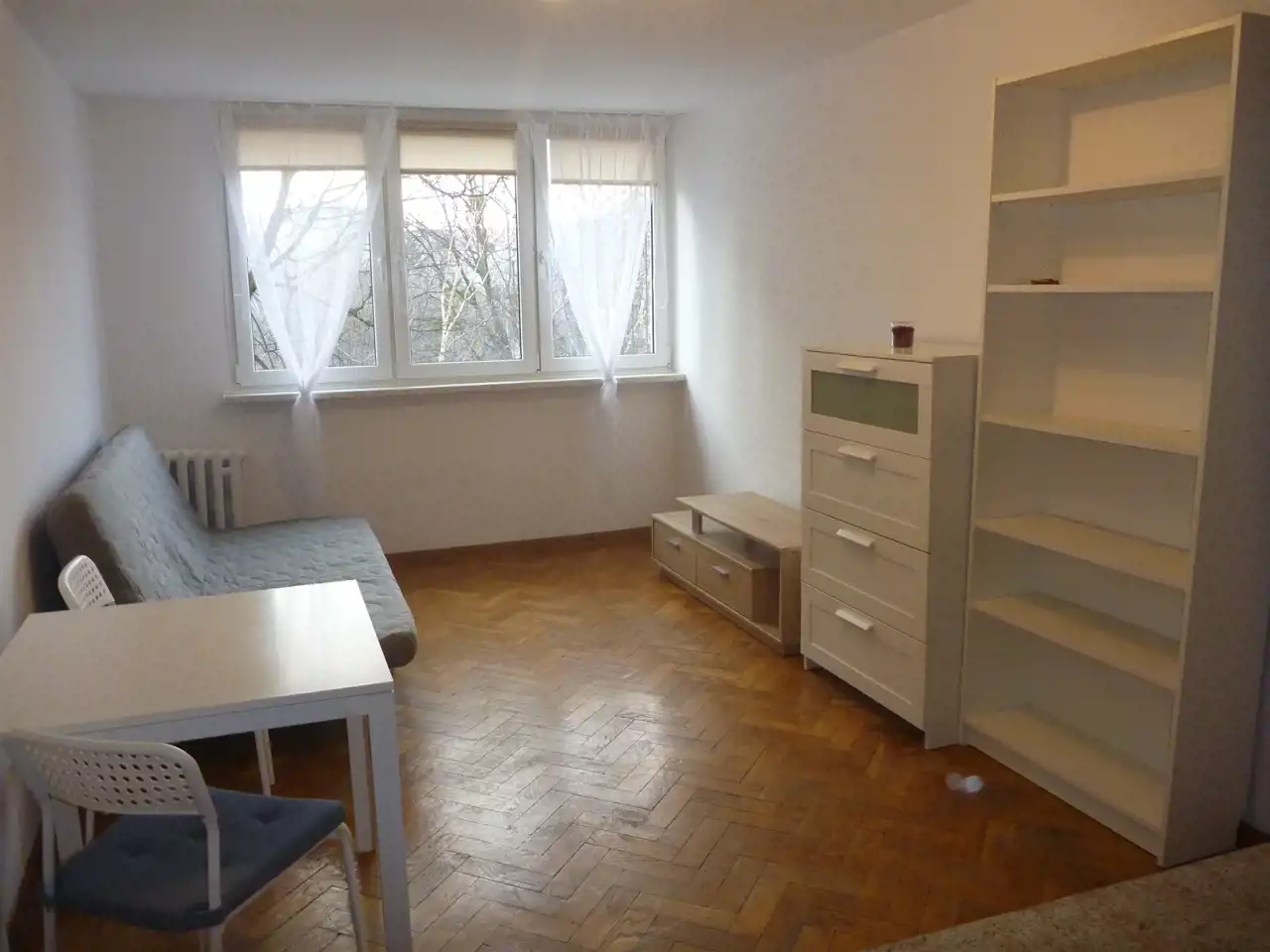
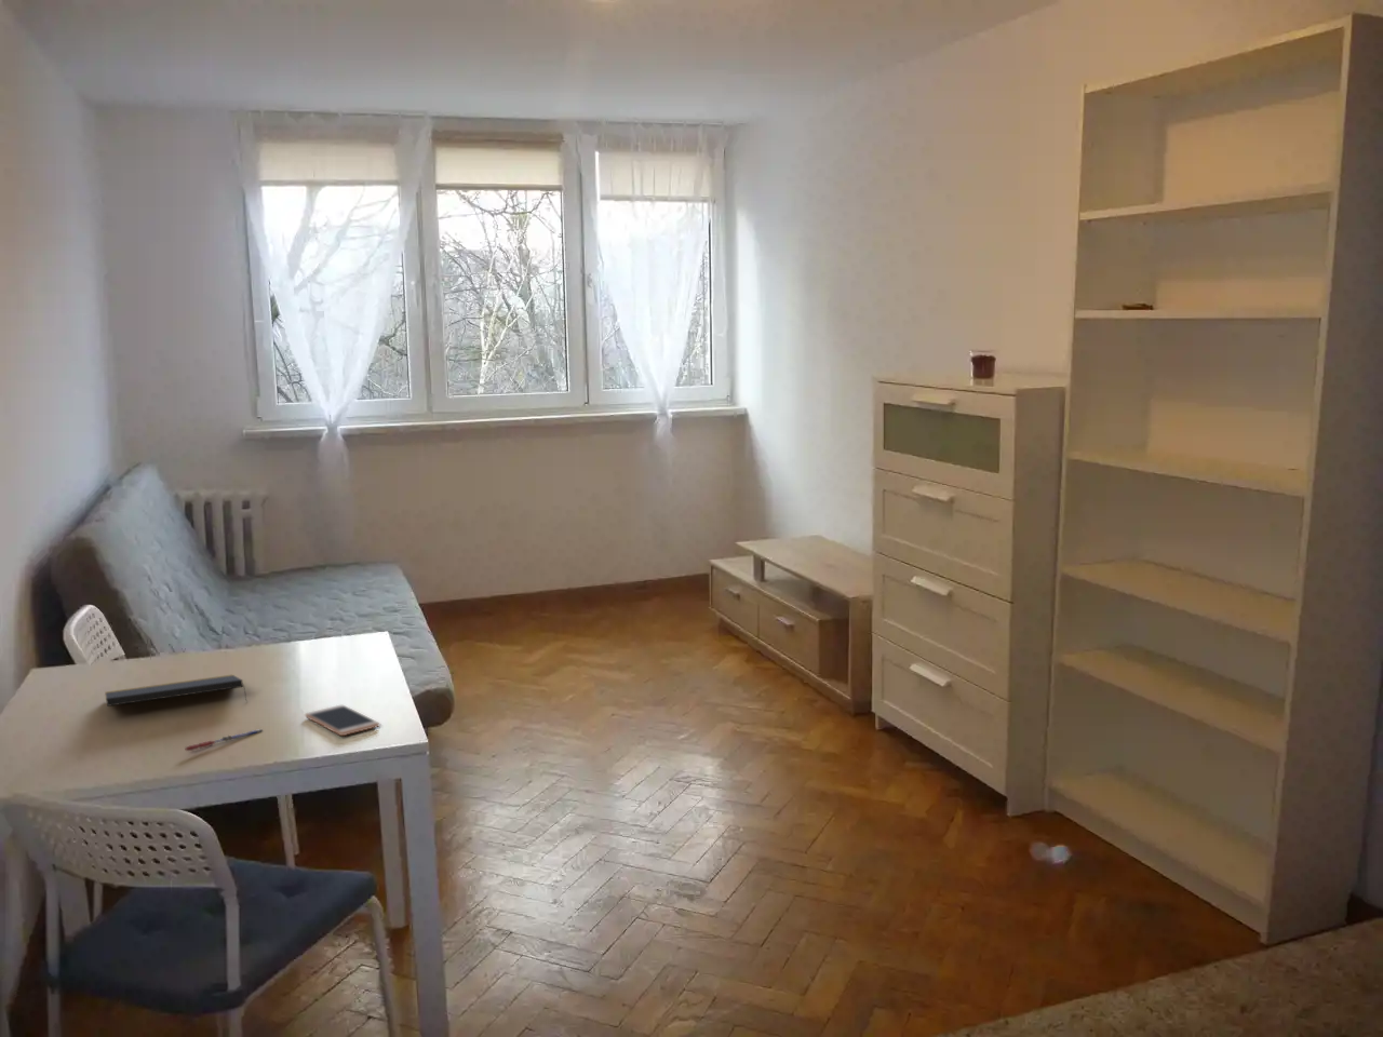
+ smartphone (342, 719)
+ pen (224, 737)
+ notepad (173, 690)
